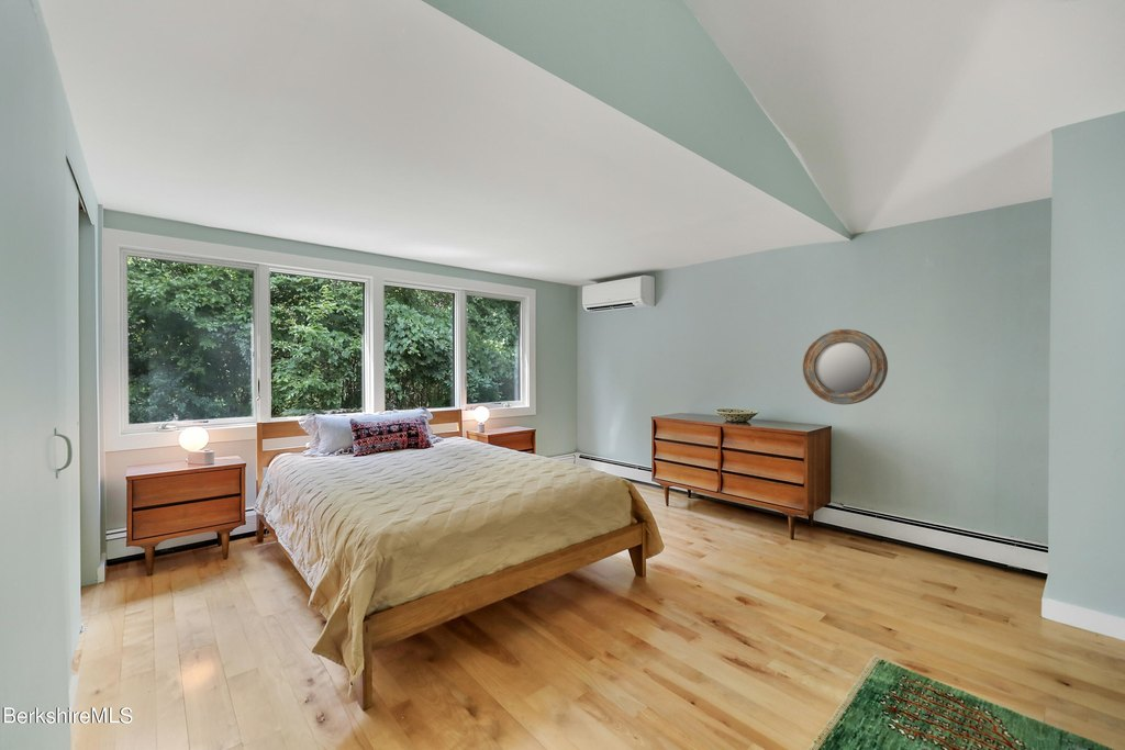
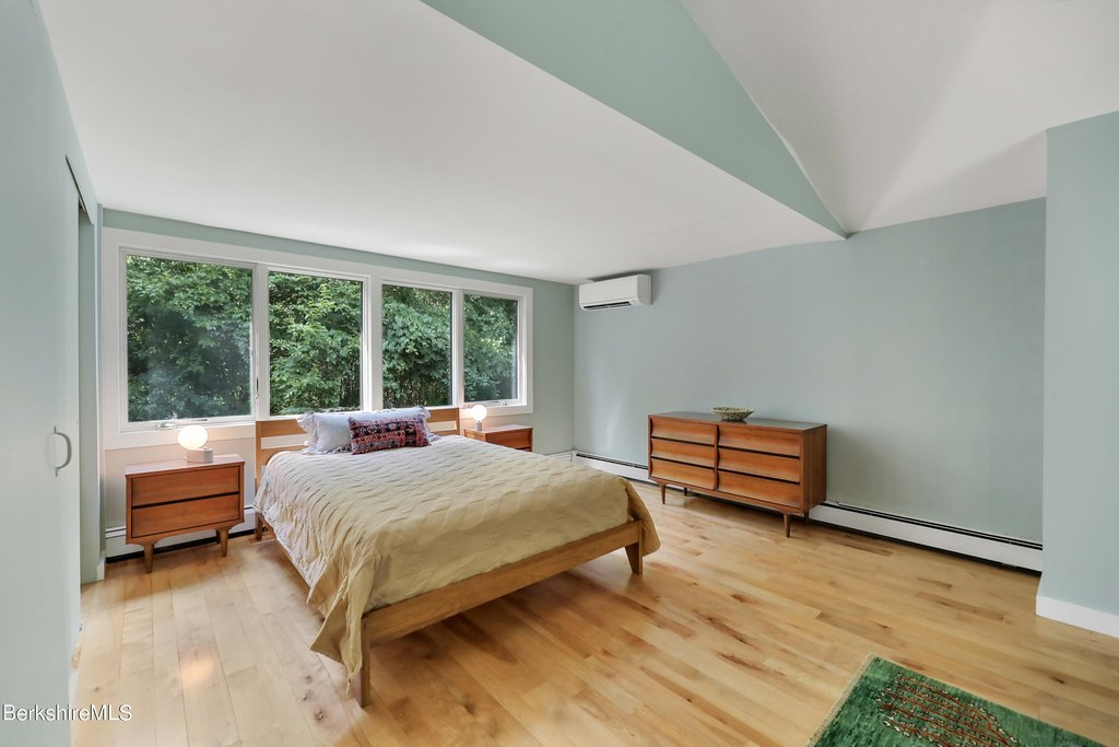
- home mirror (842, 367)
